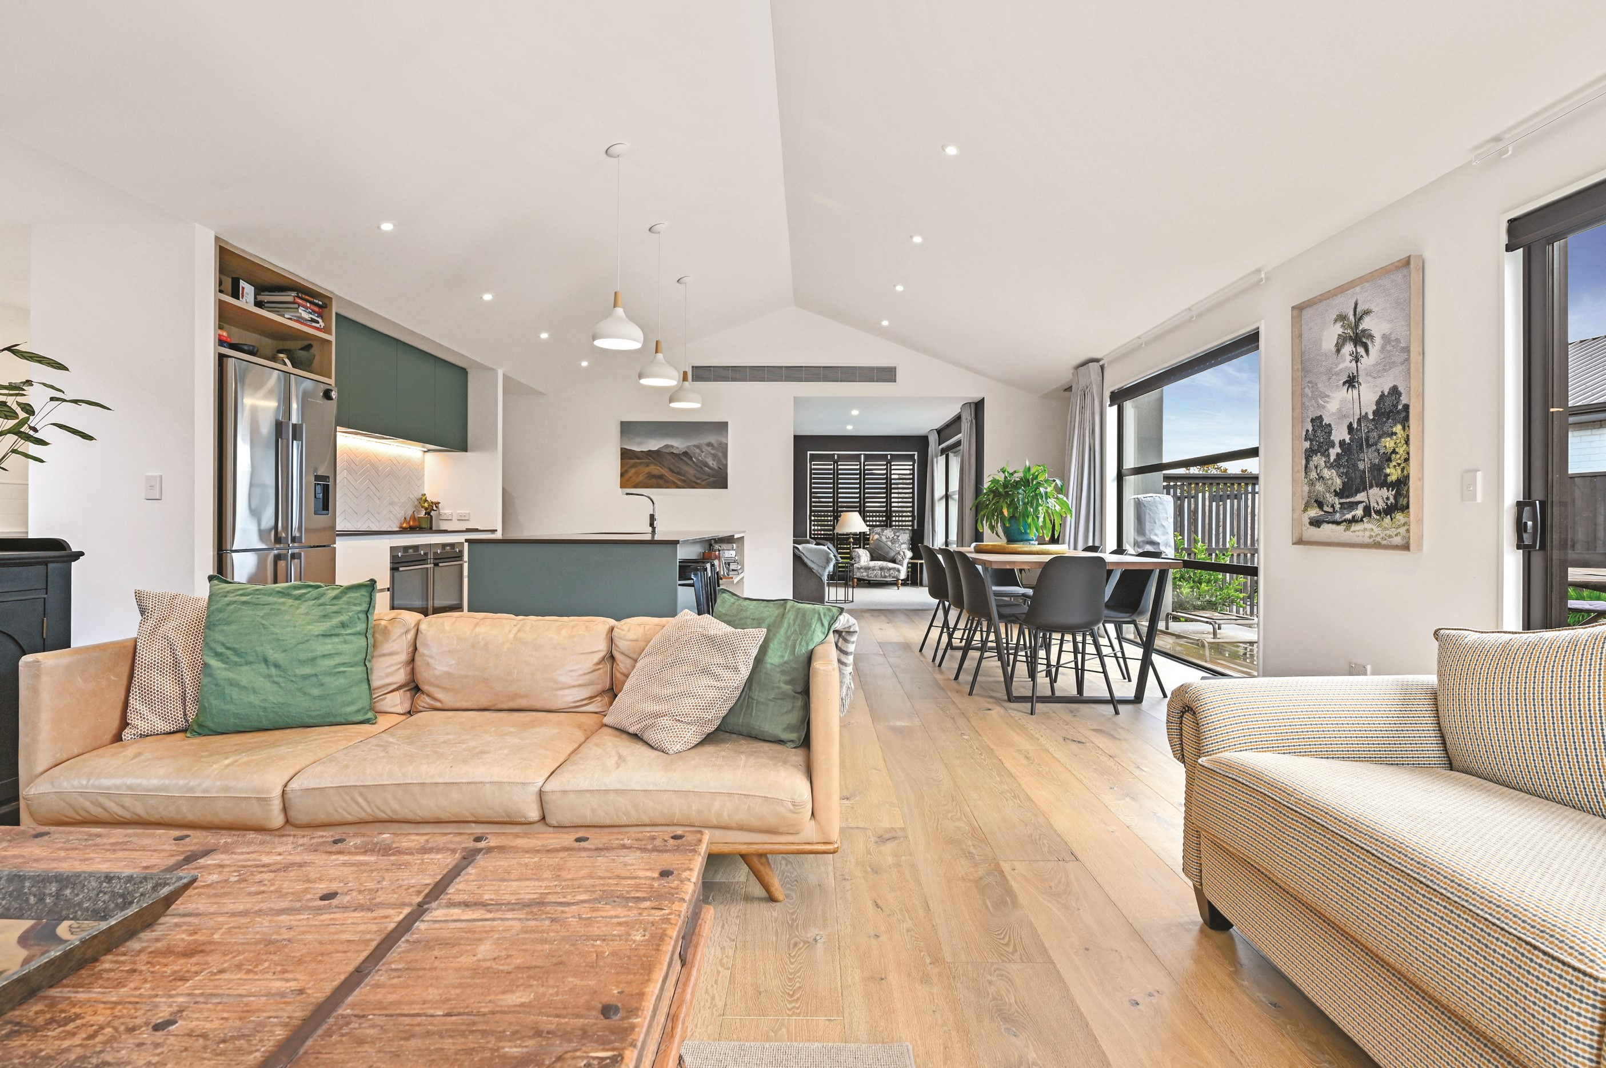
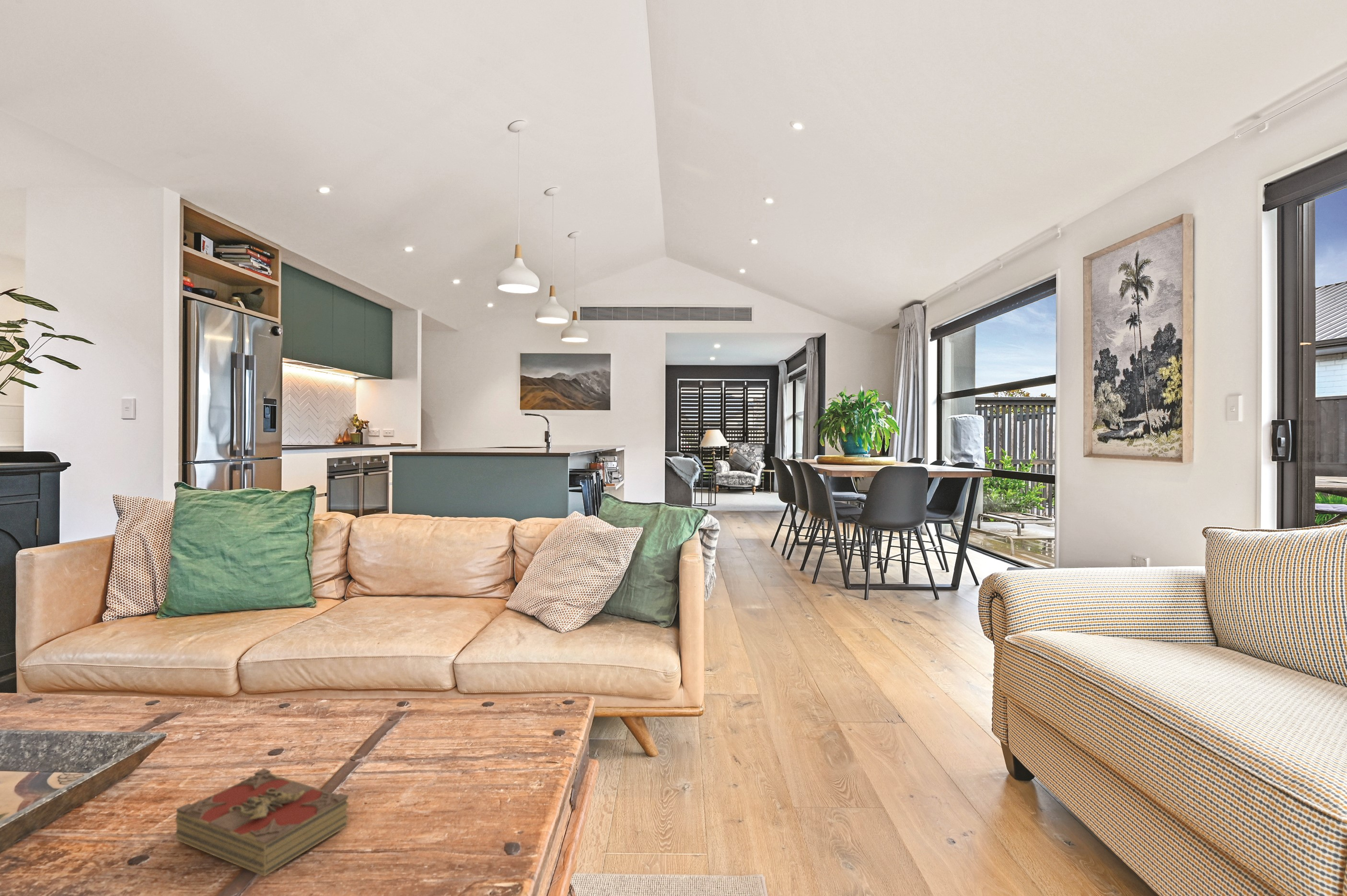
+ book (266, 814)
